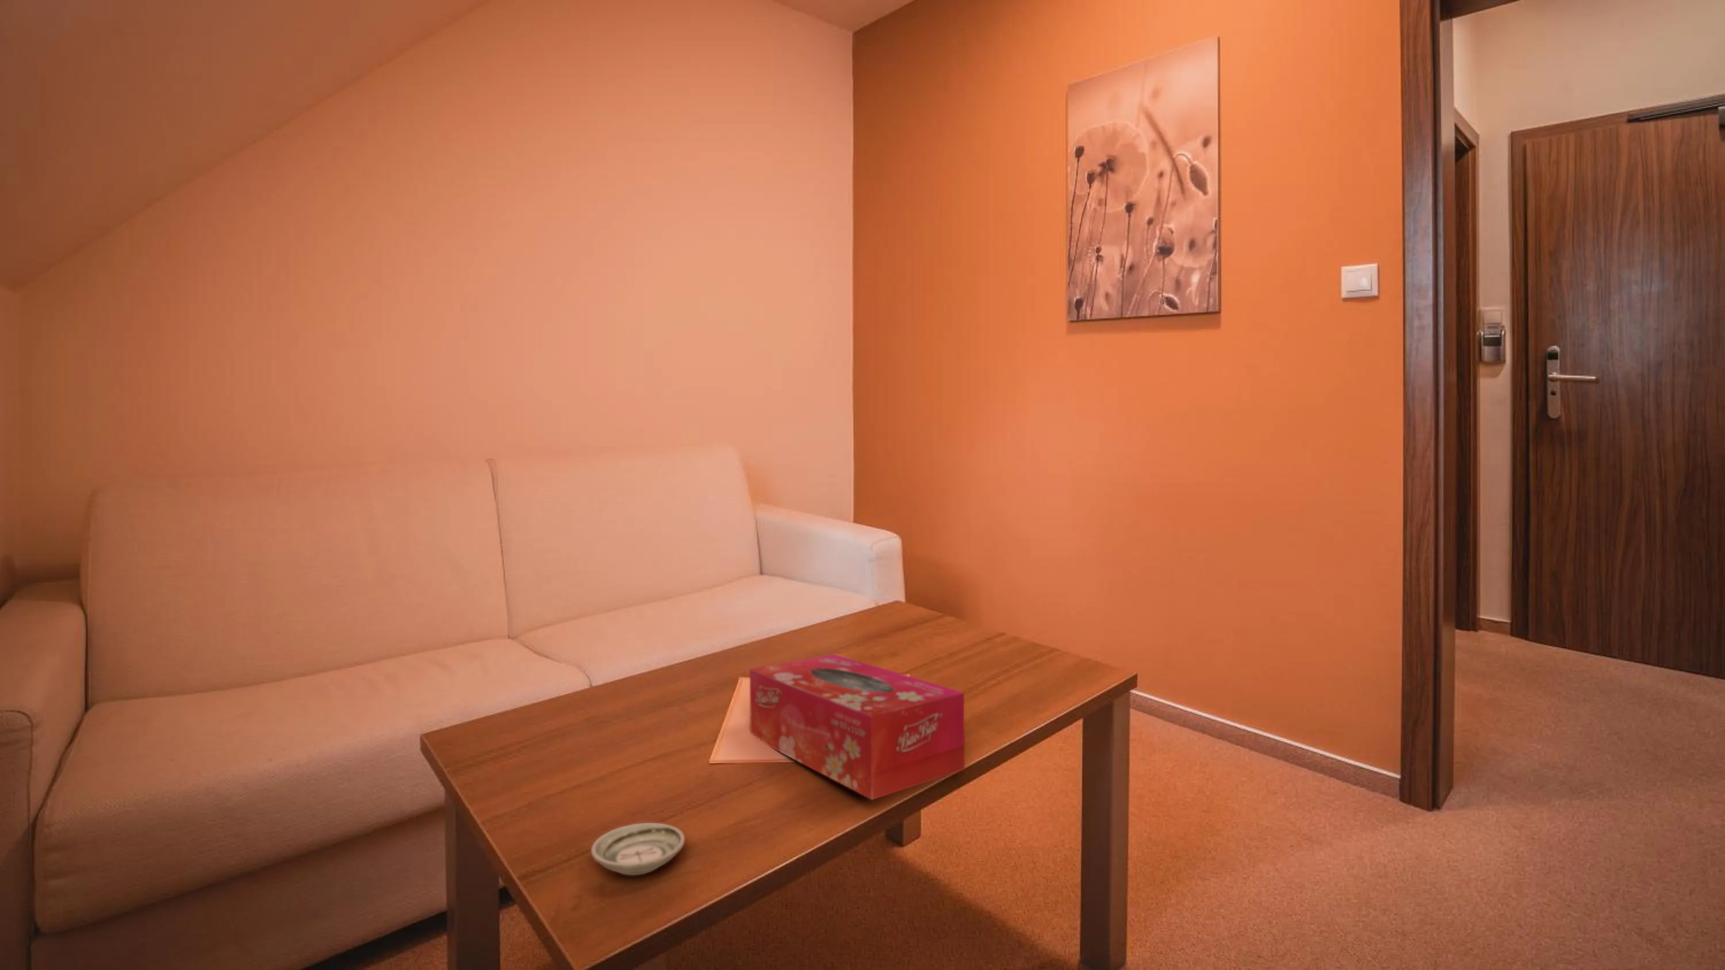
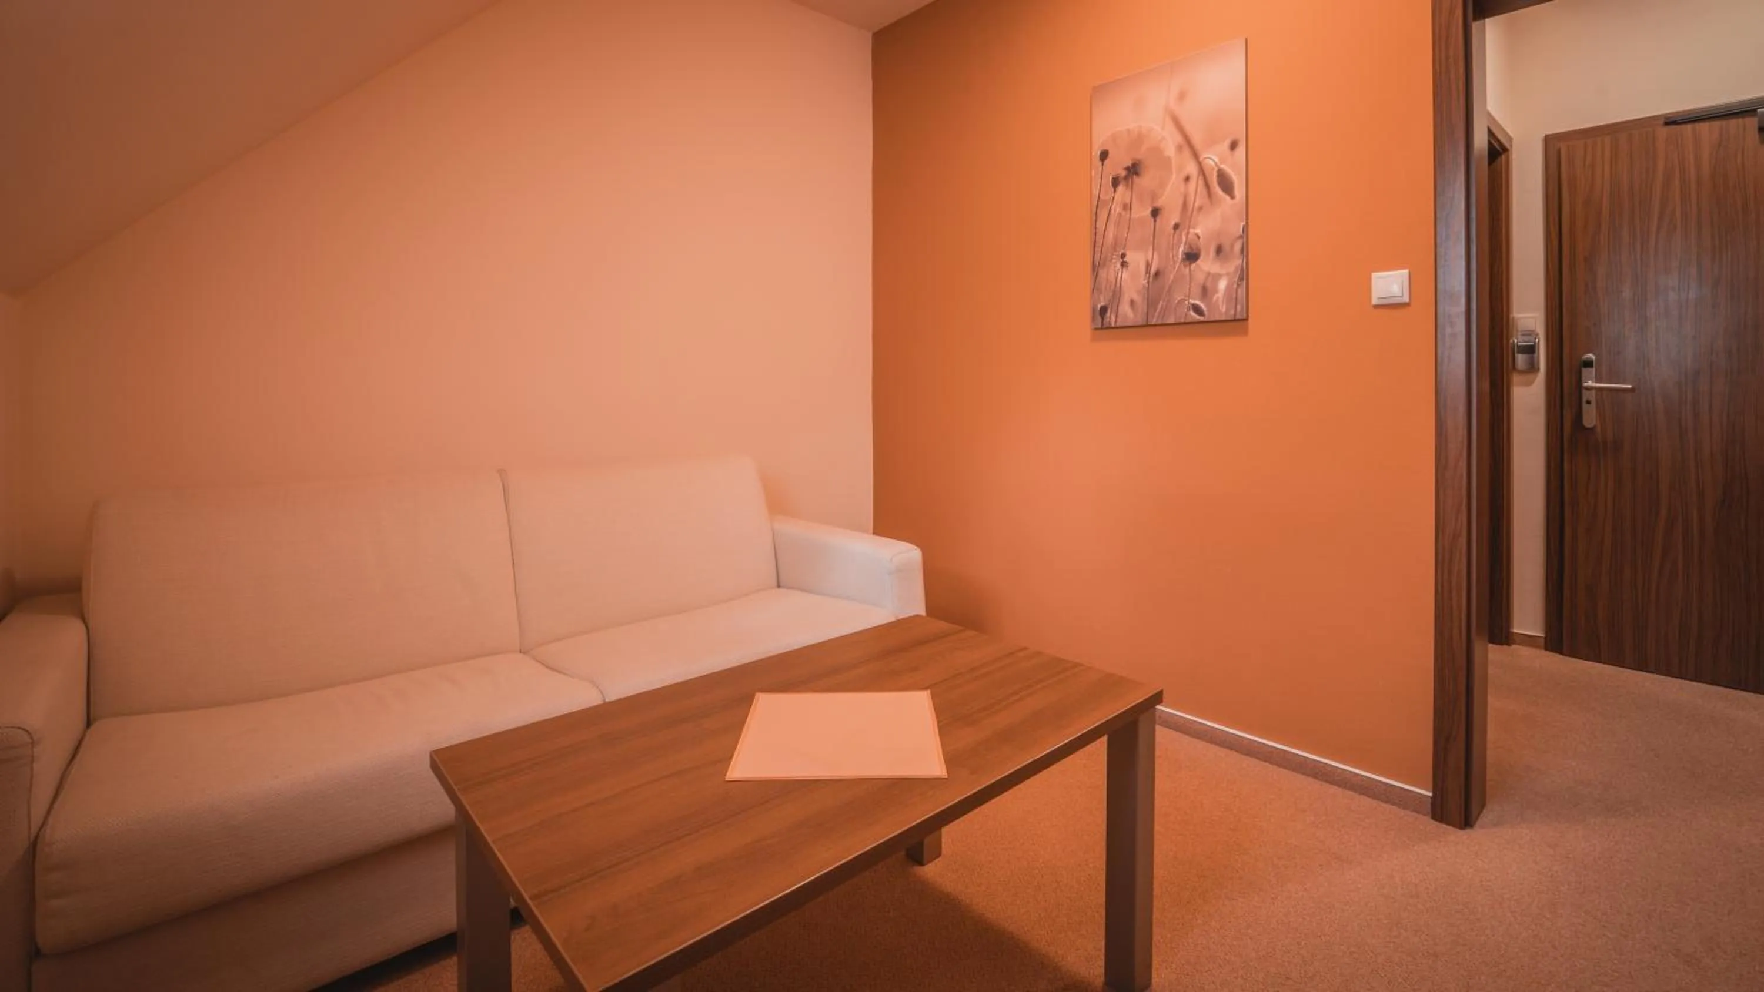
- saucer (639, 853)
- tissue box (849, 717)
